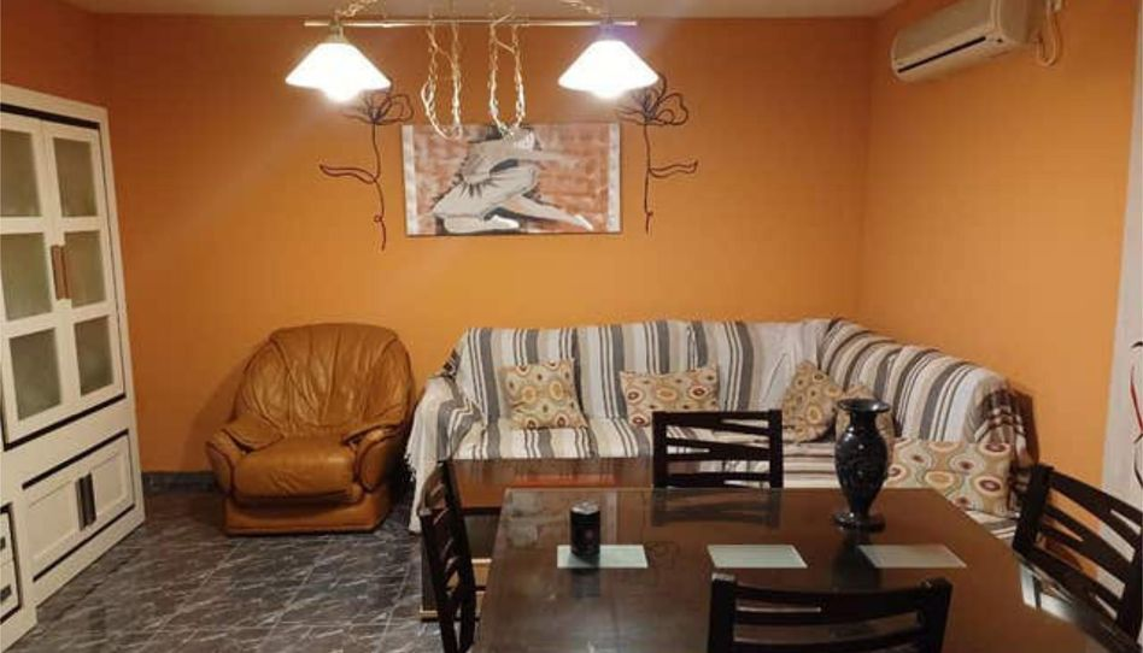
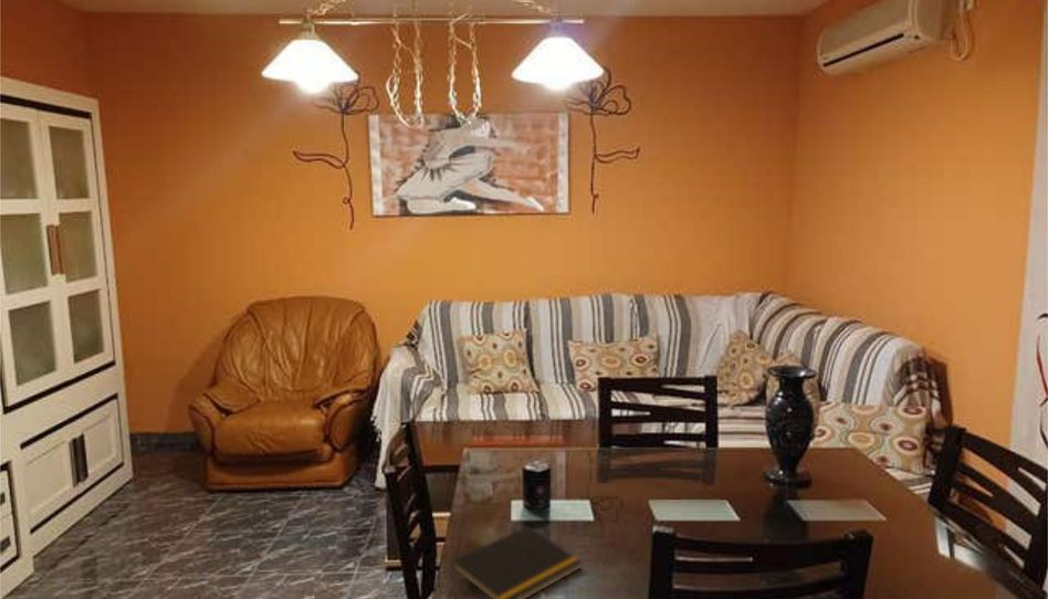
+ notepad (517, 564)
